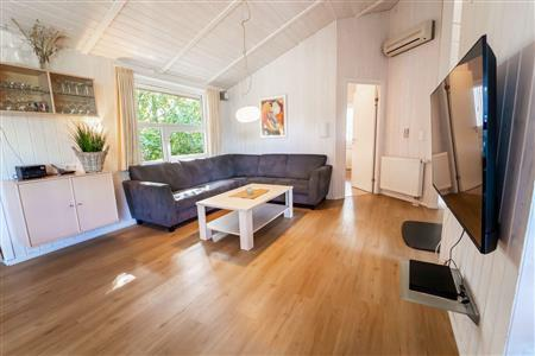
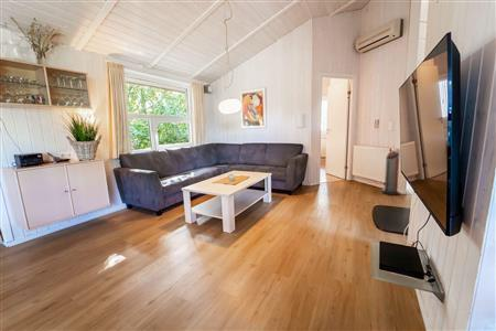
+ air purifier (391, 172)
